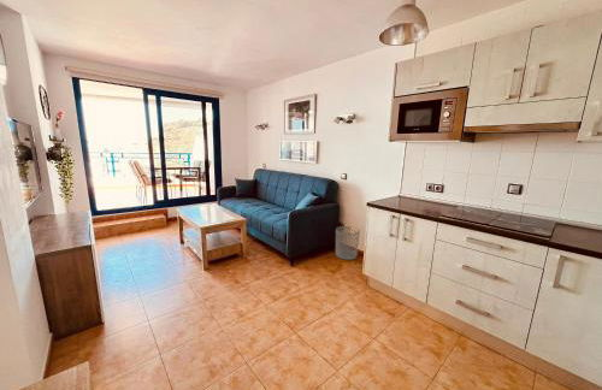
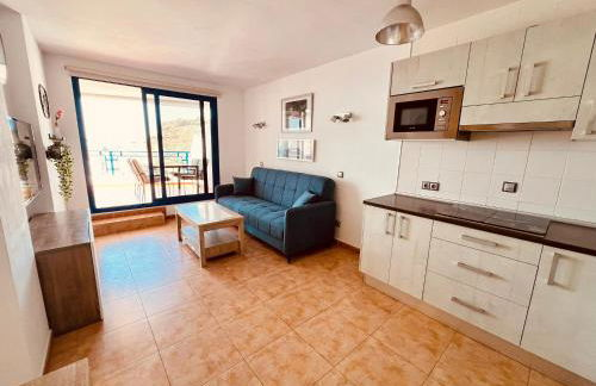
- waste bin (347, 242)
